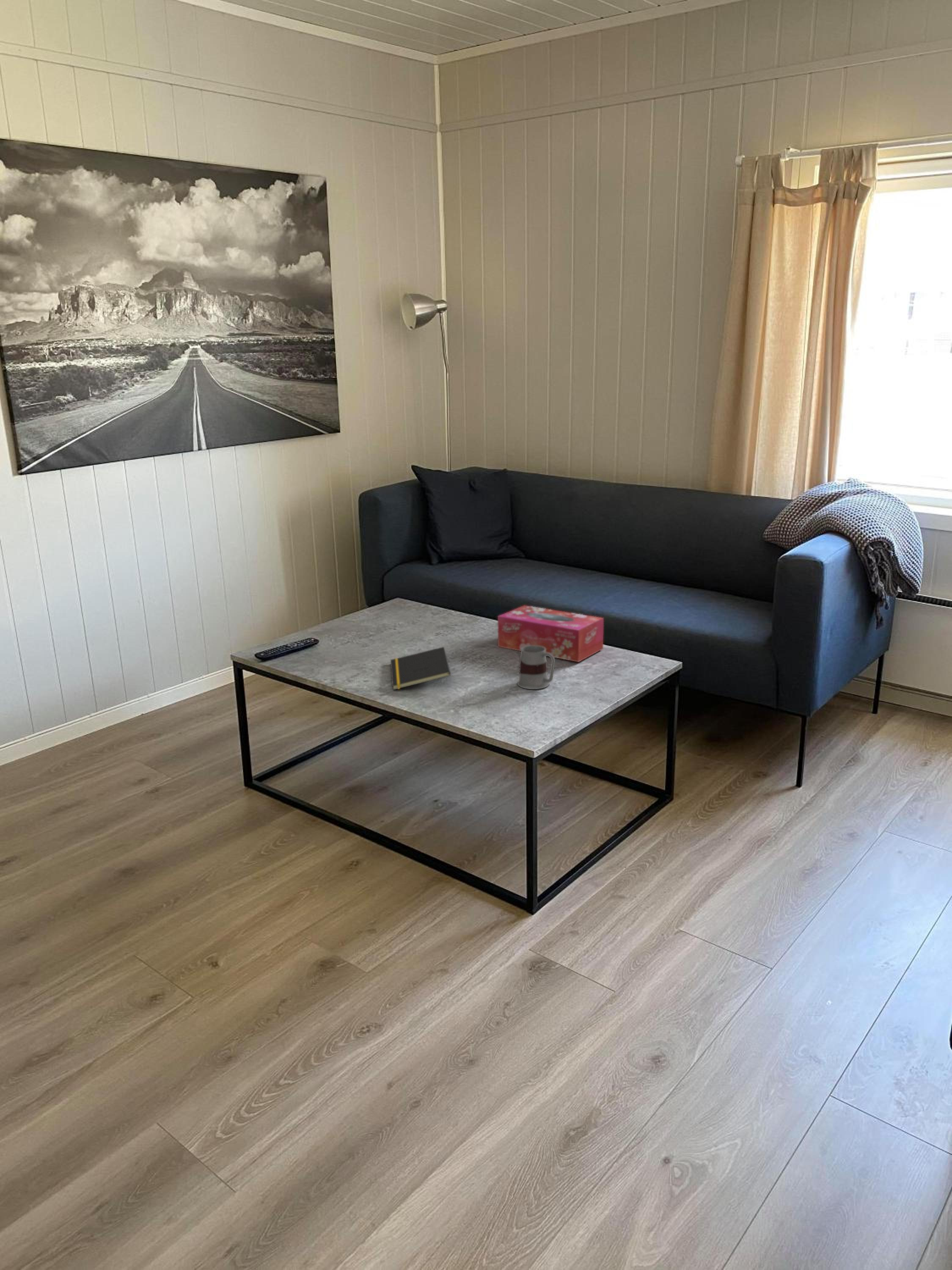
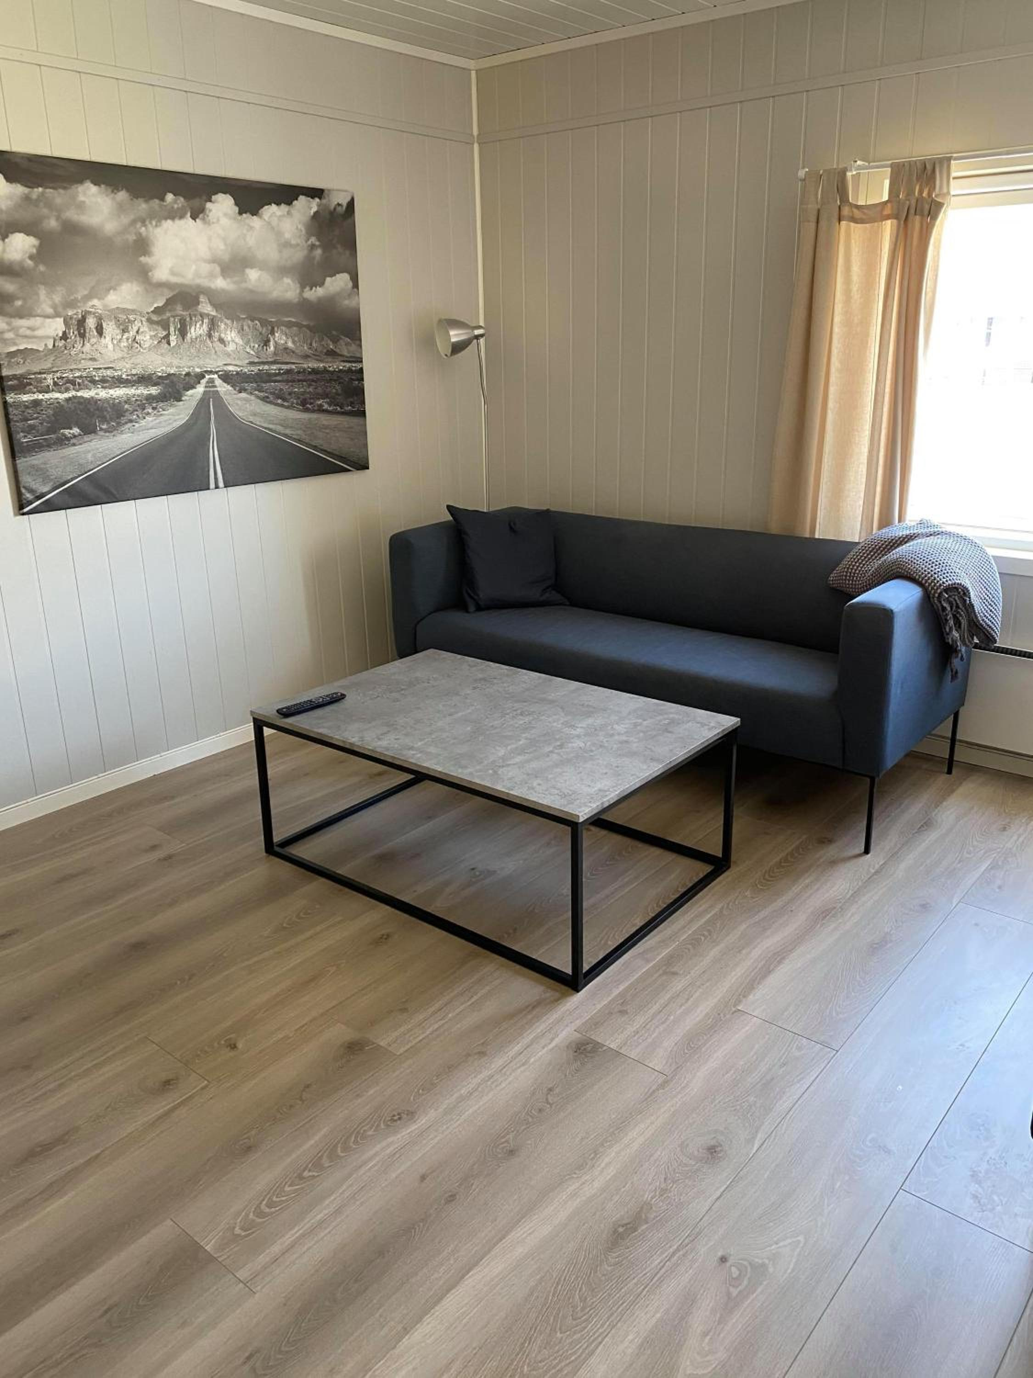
- notepad (419, 667)
- mug (537, 668)
- tissue box (550, 632)
